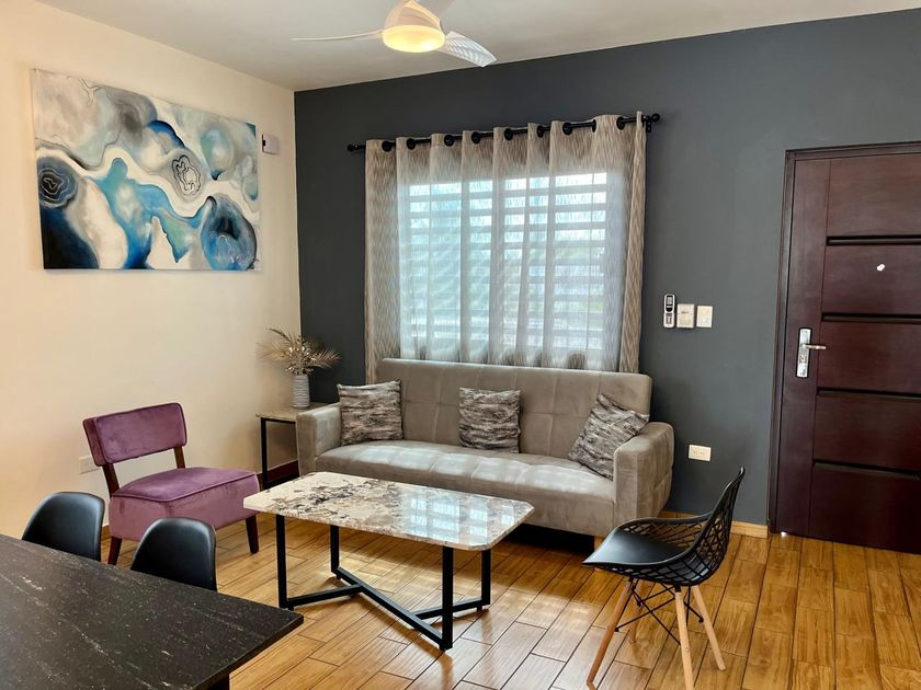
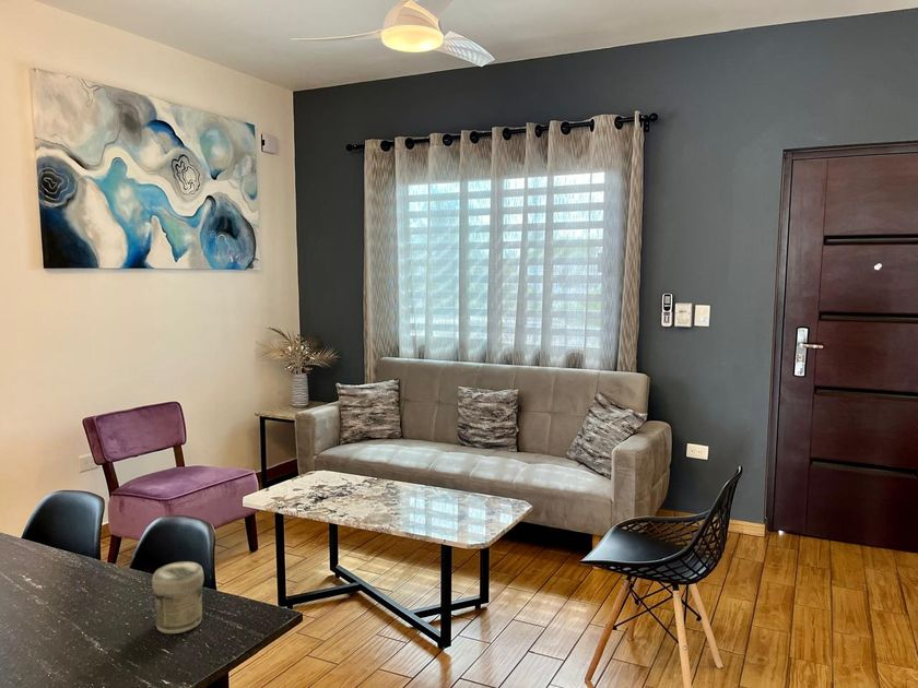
+ jar (178, 596)
